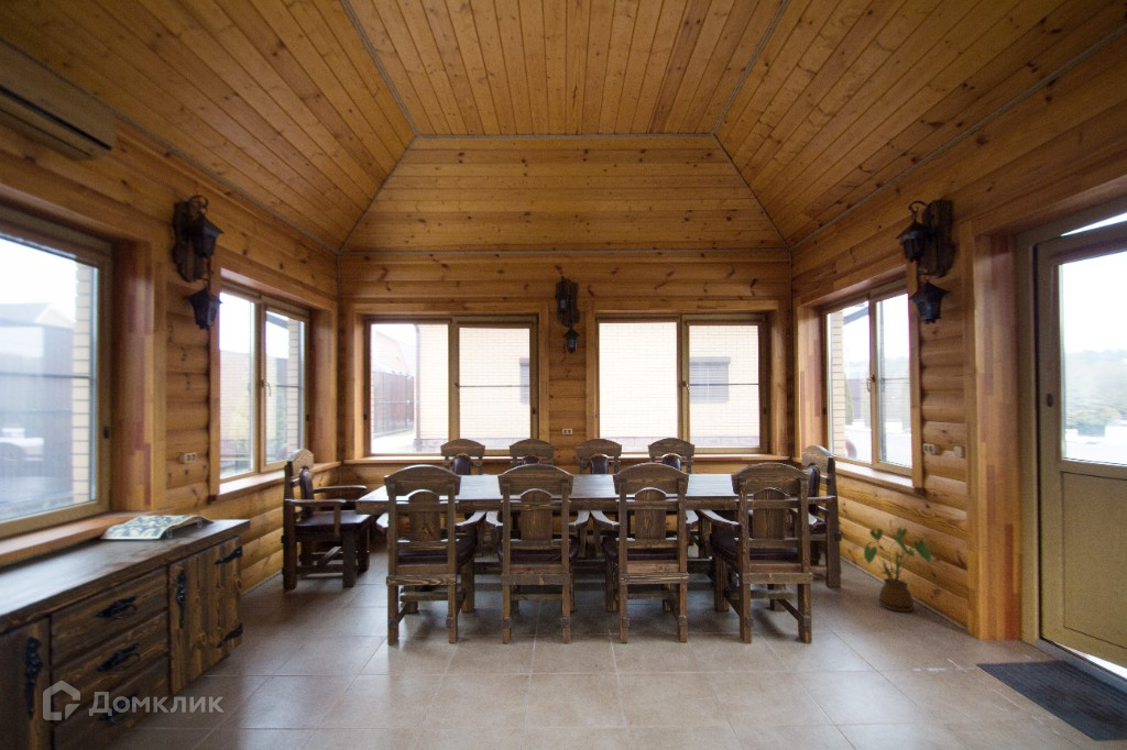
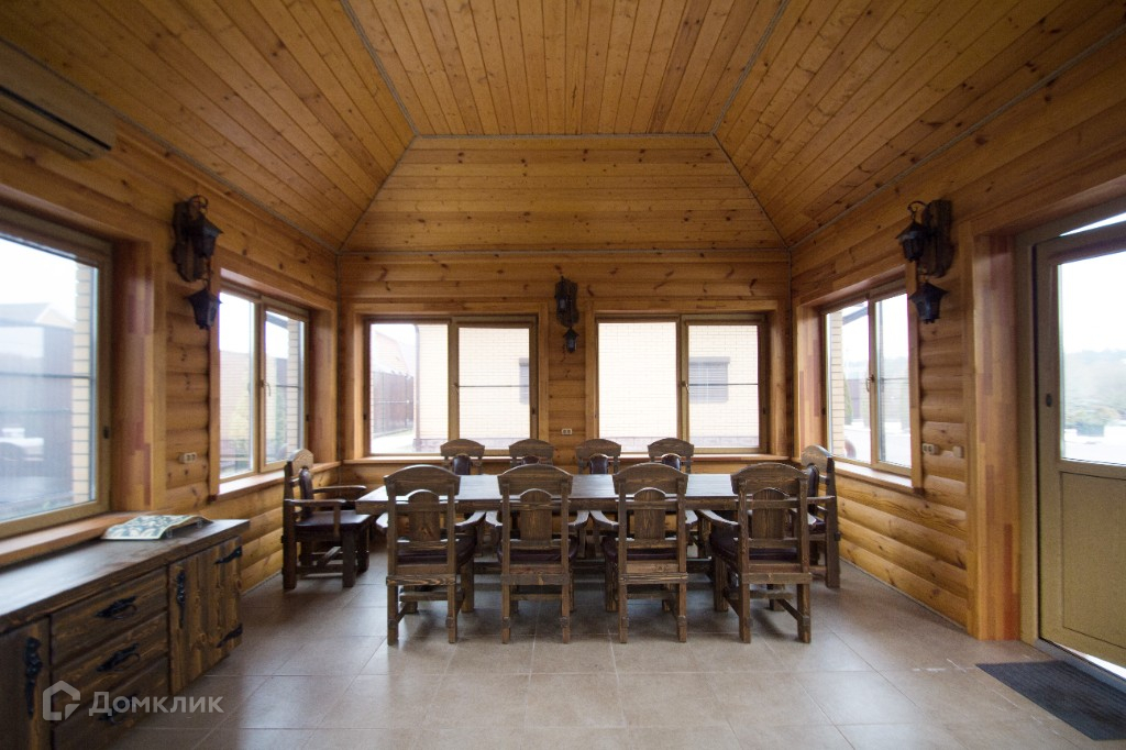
- house plant (895, 570)
